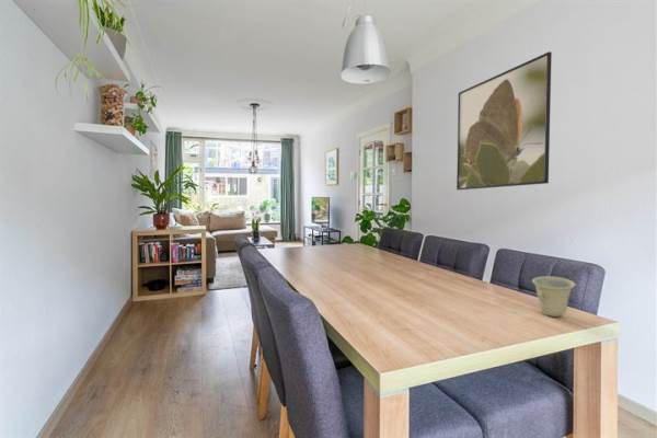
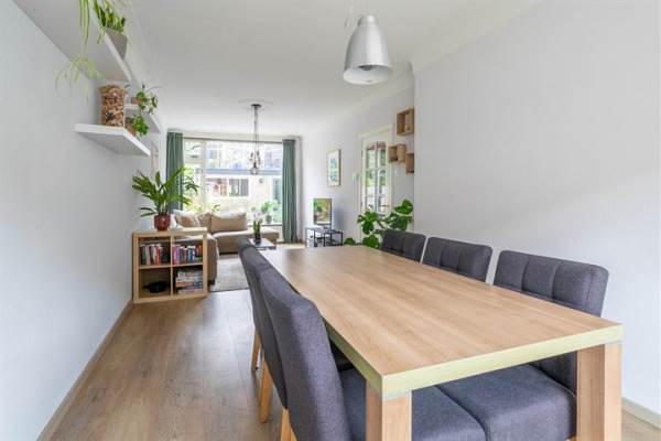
- cup (552, 297)
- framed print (496, 131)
